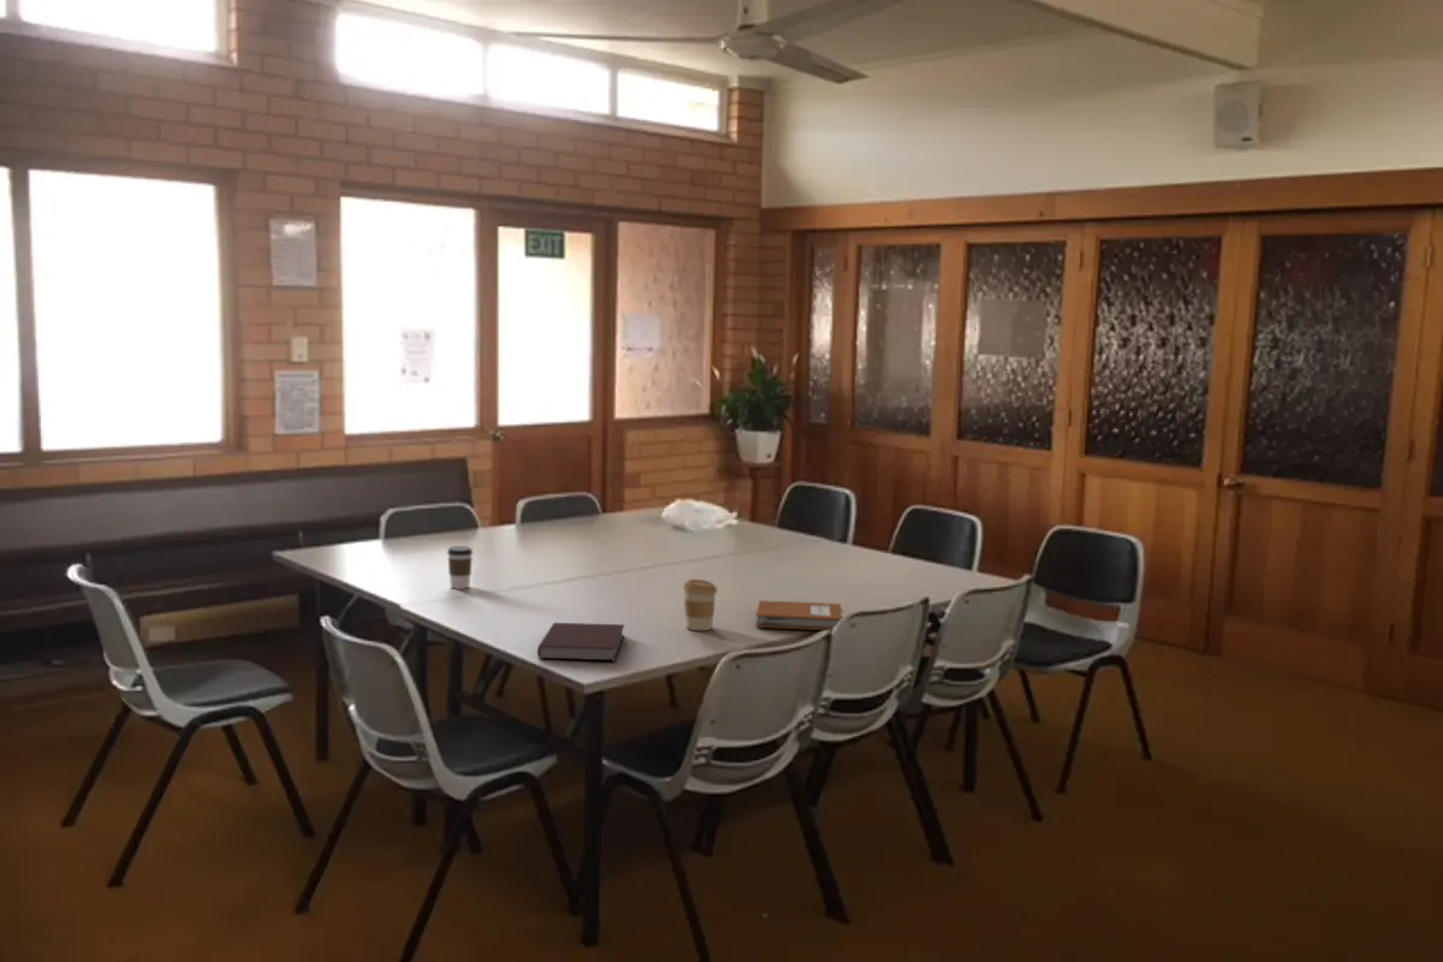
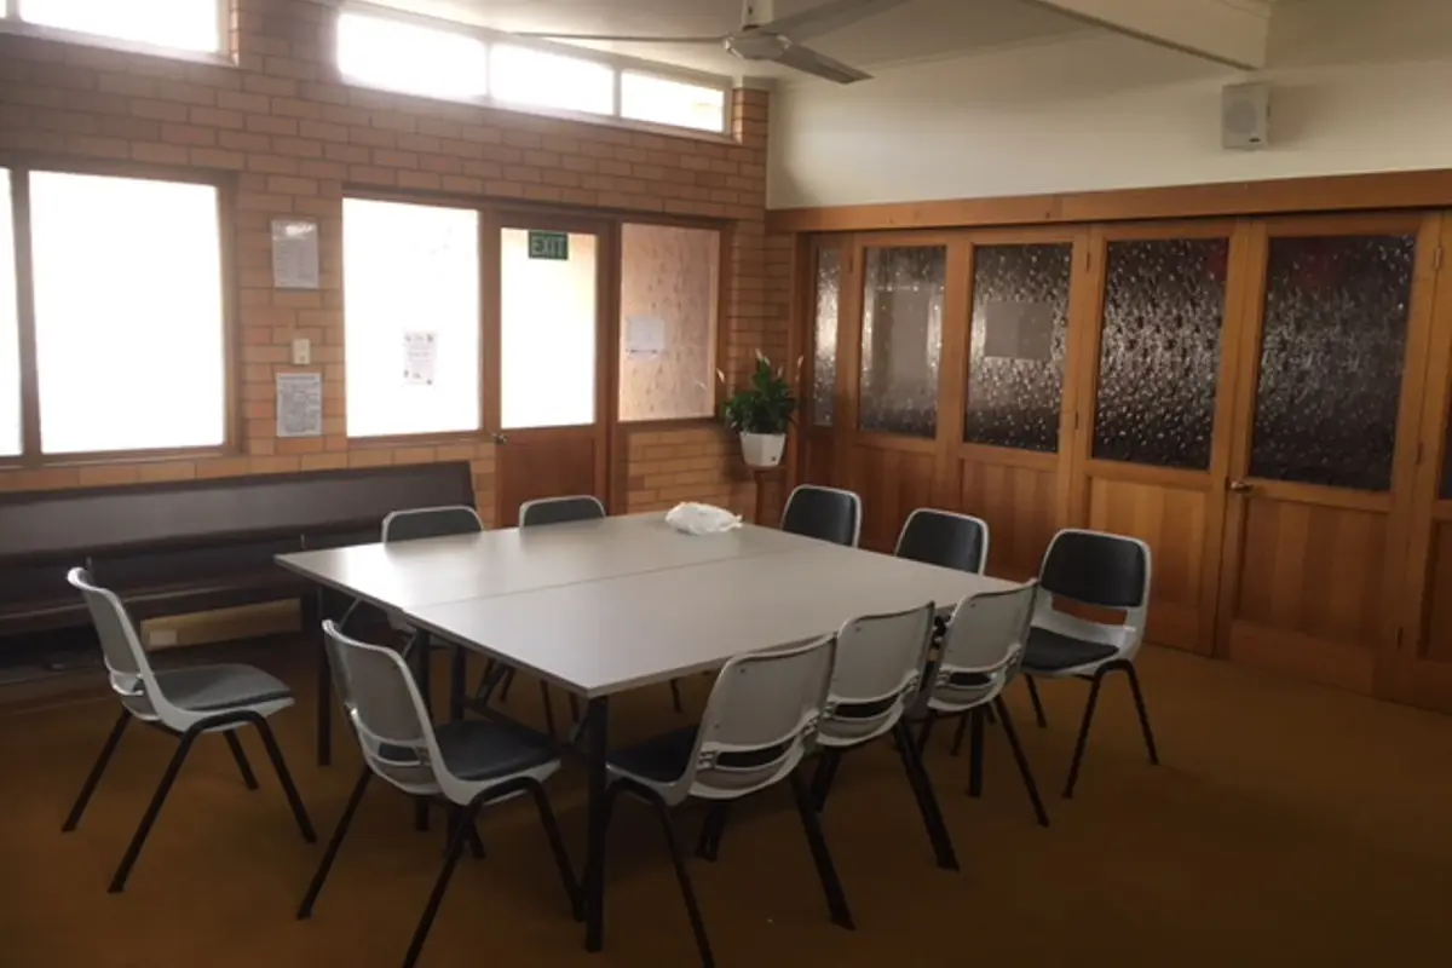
- coffee cup (459, 566)
- notebook (582, 640)
- notebook (801, 614)
- coffee cup (700, 604)
